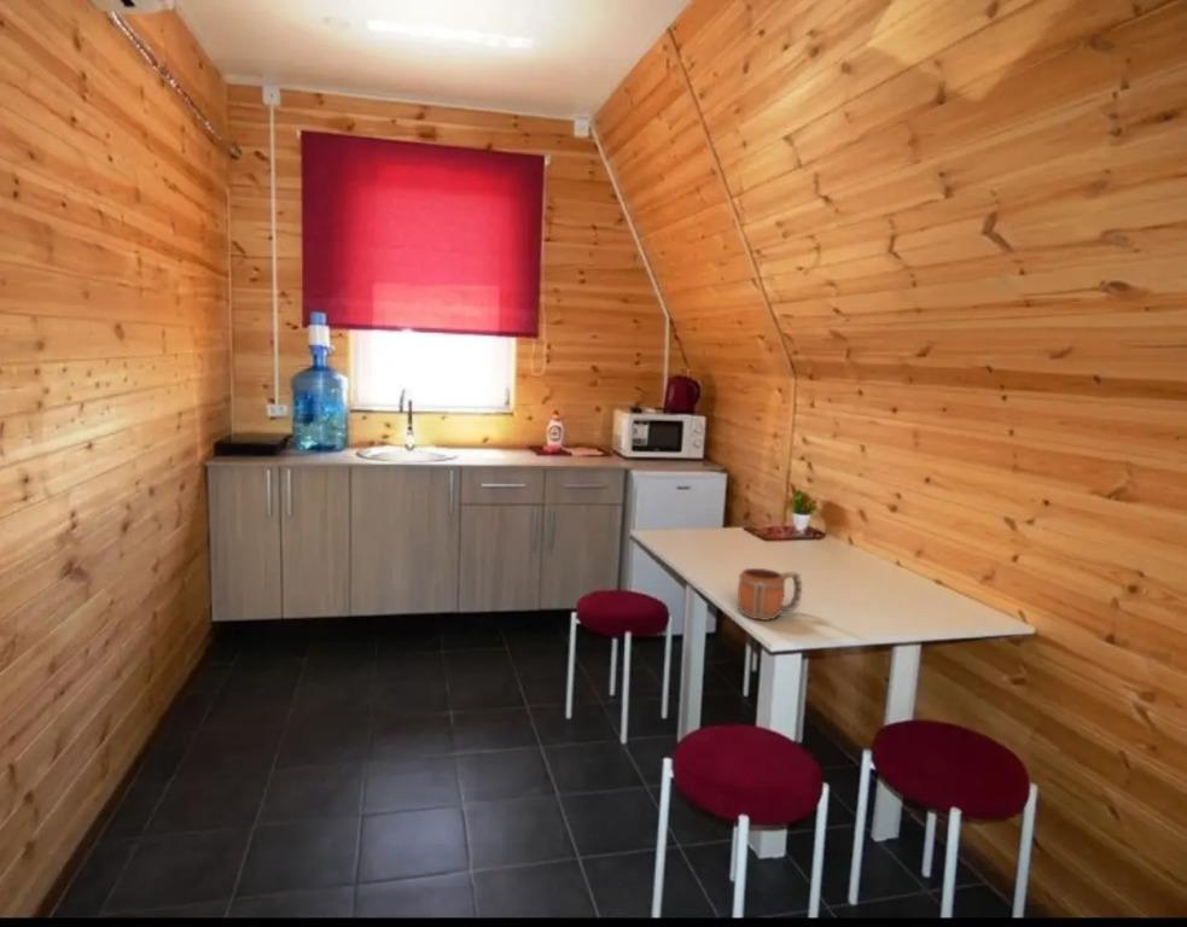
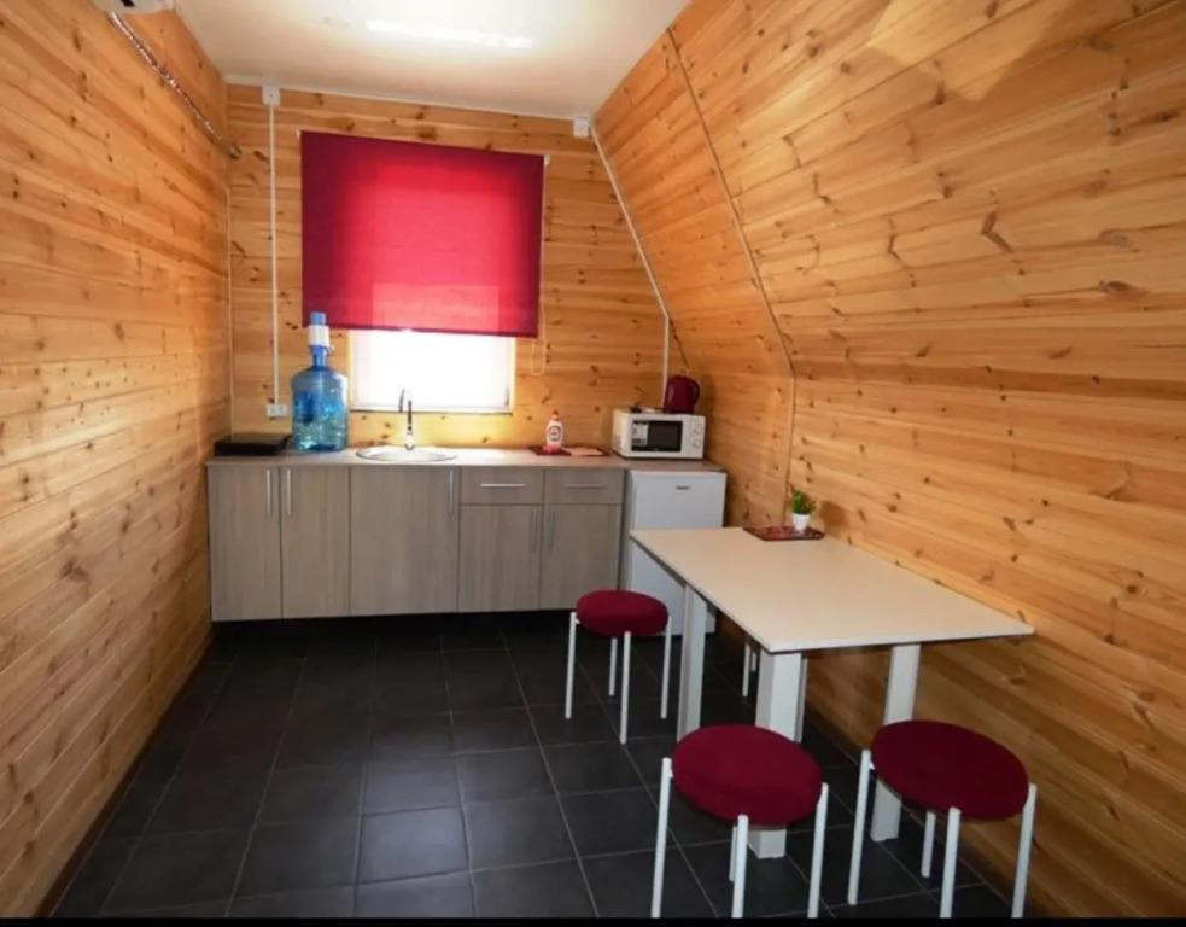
- mug (770, 593)
